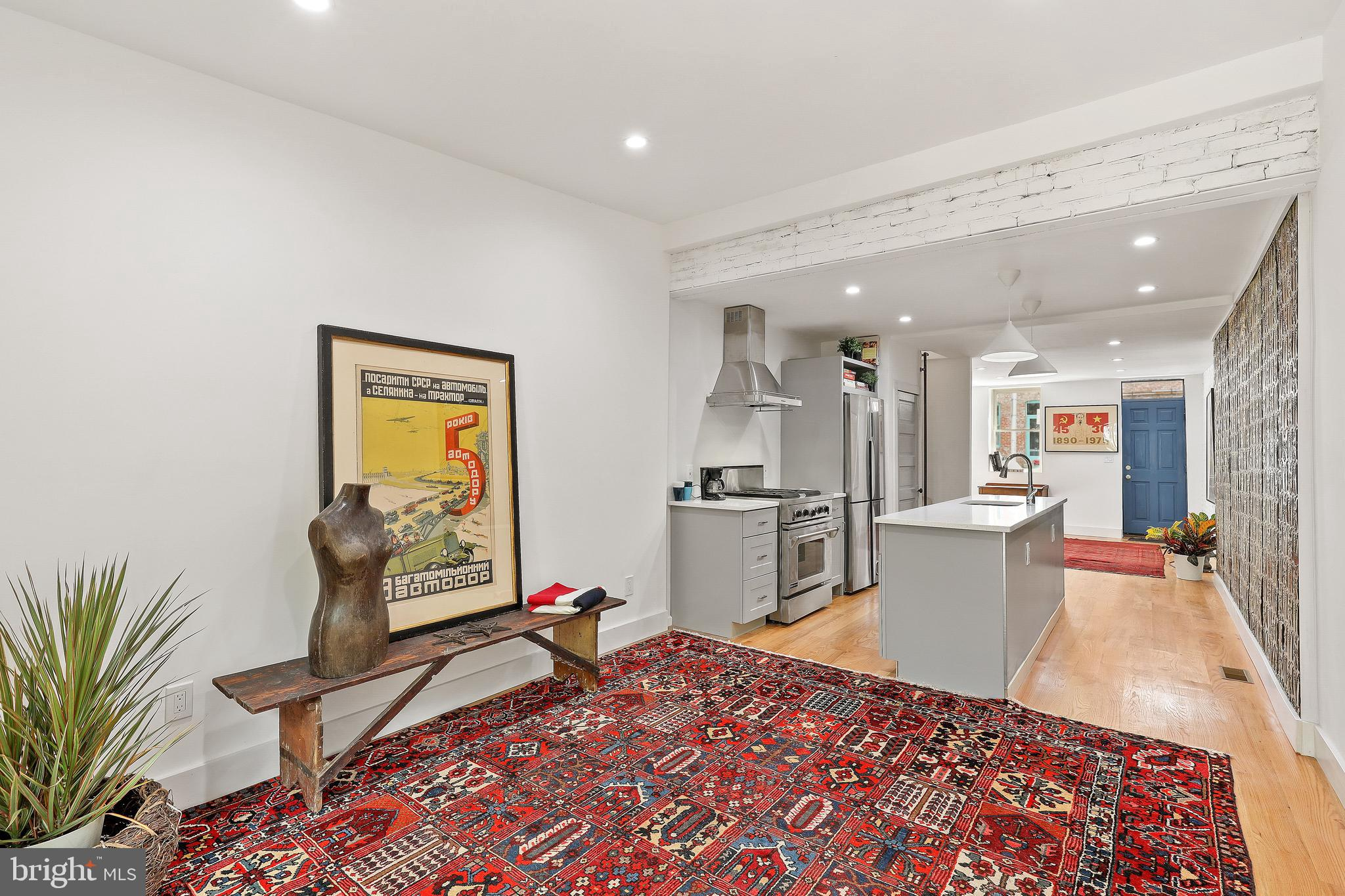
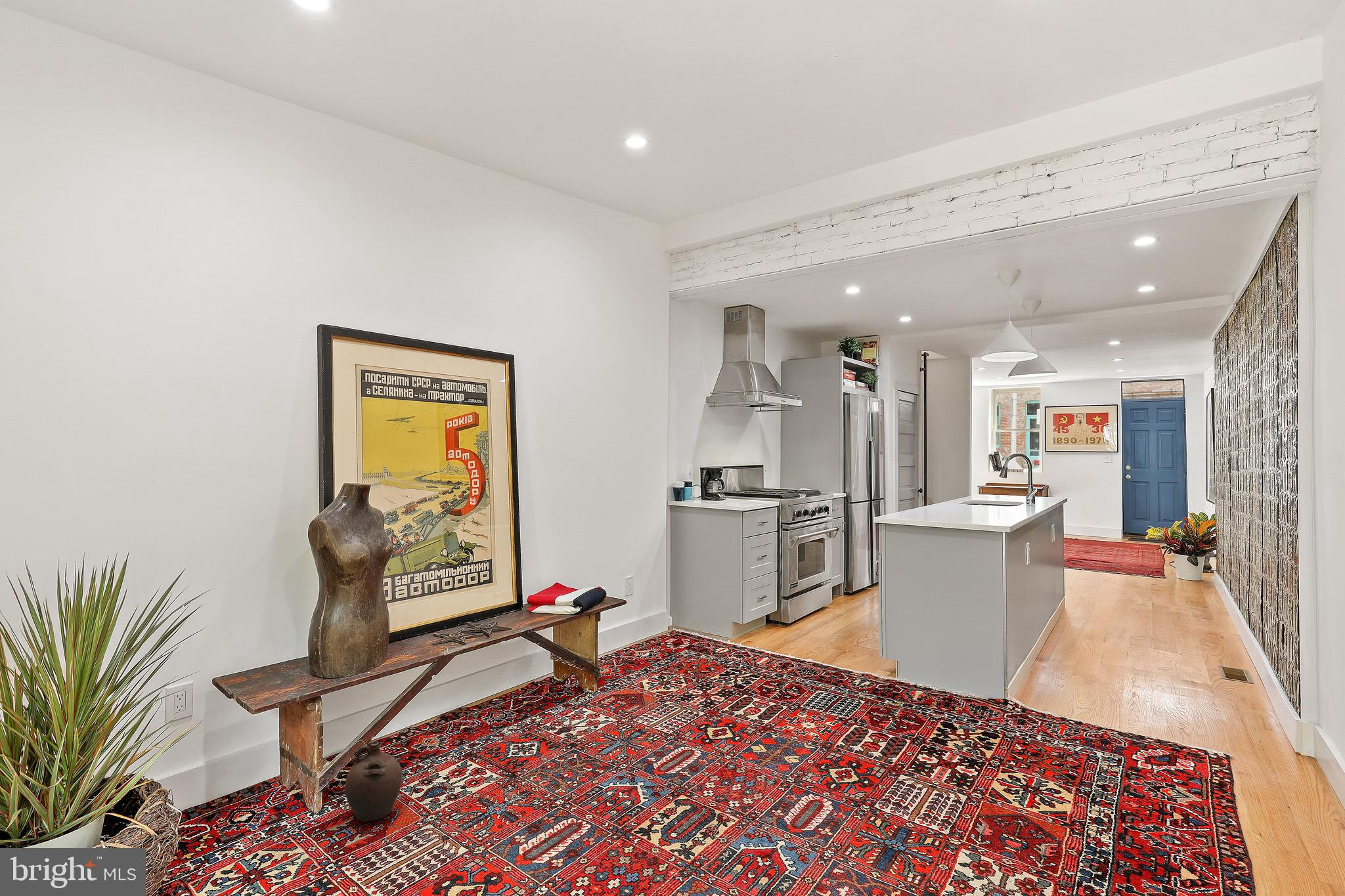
+ ceramic jug (374, 777)
